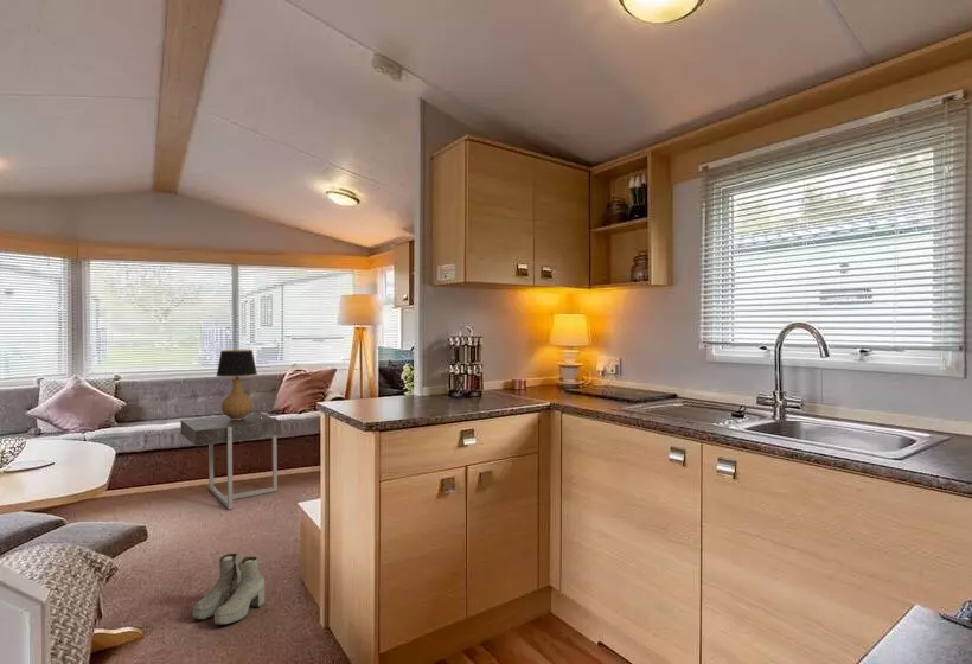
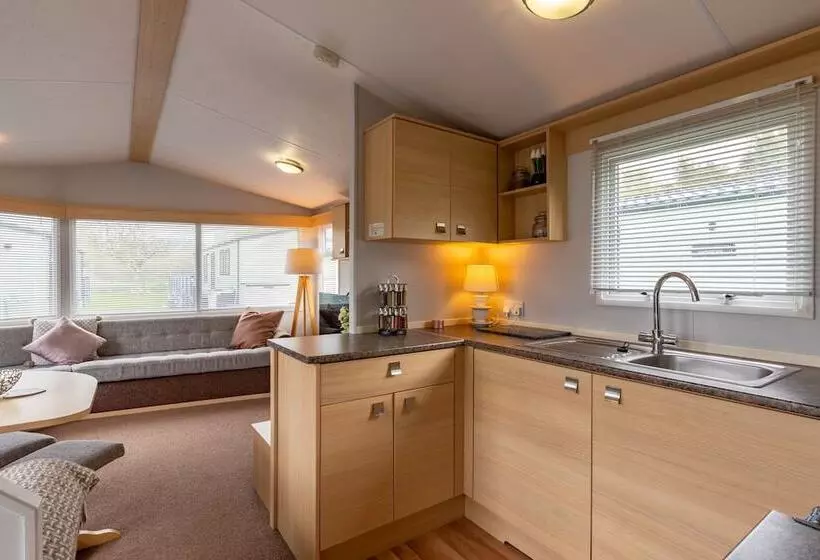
- table lamp (241, 382)
- side table (231, 458)
- boots (230, 586)
